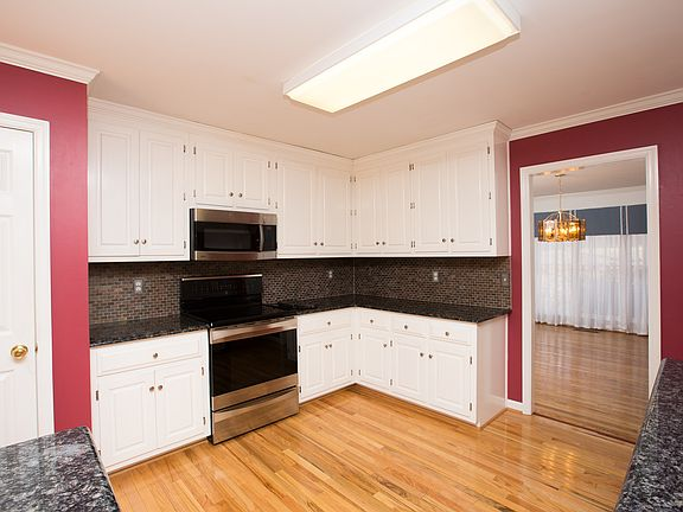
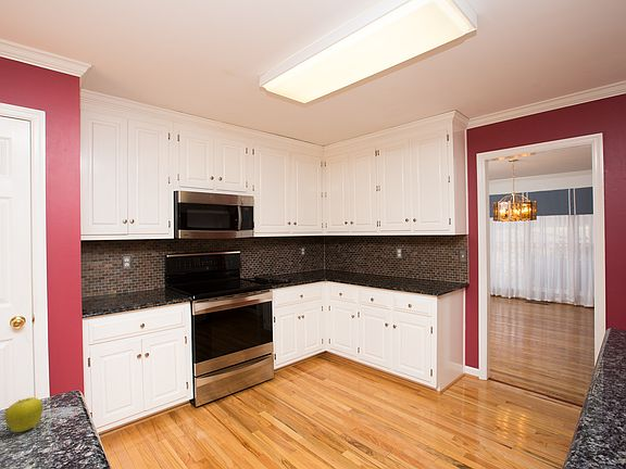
+ fruit (24, 414)
